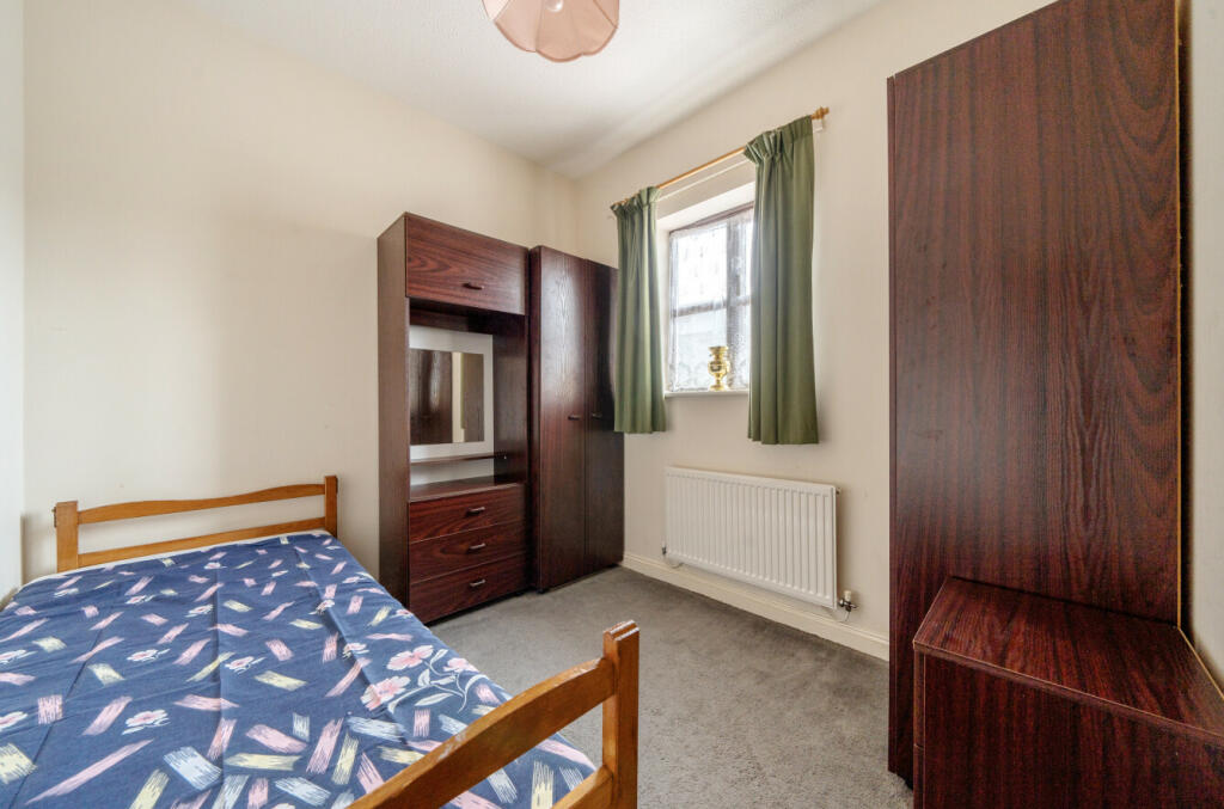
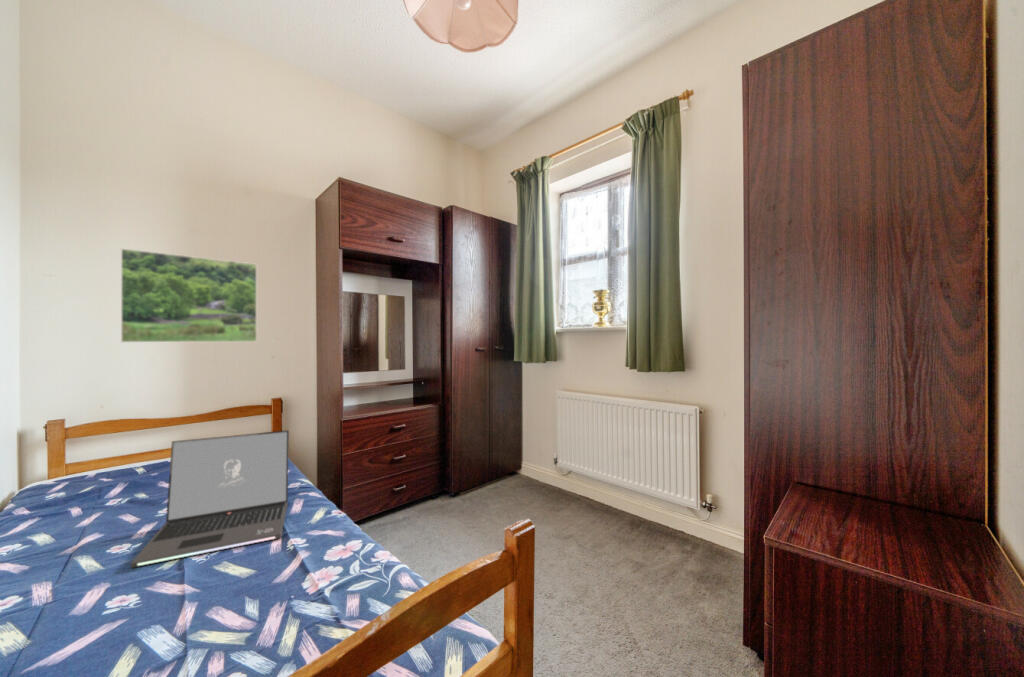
+ laptop (223, 487)
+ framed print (195, 299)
